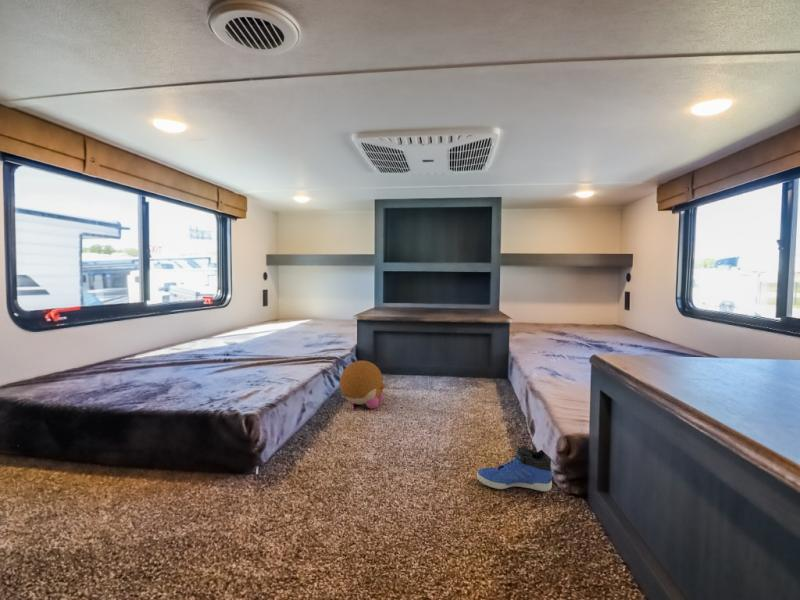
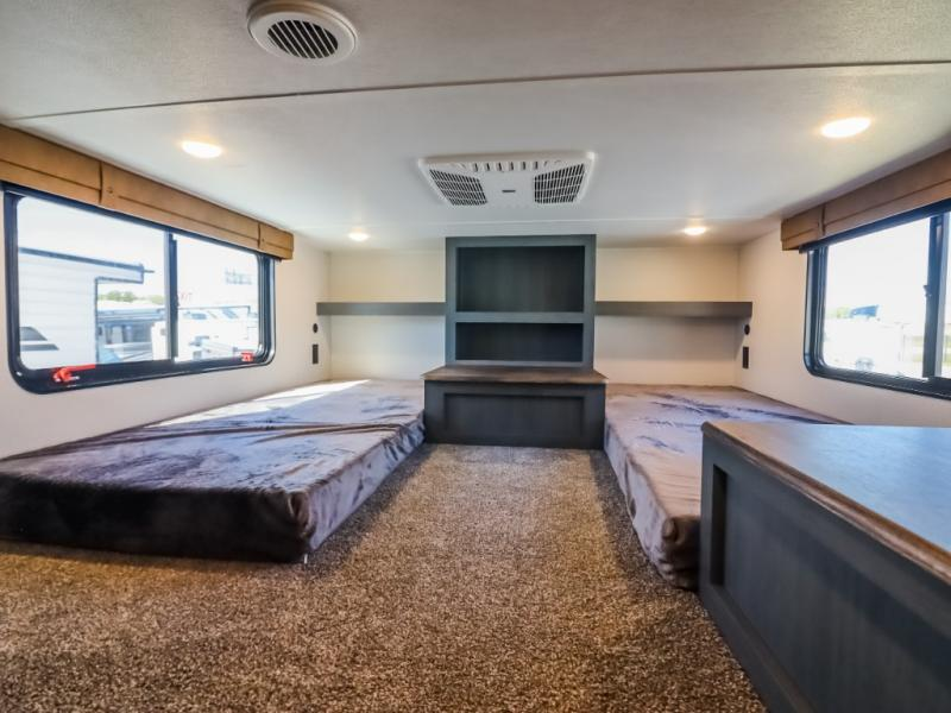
- plush toy (362, 382)
- sneaker (513, 464)
